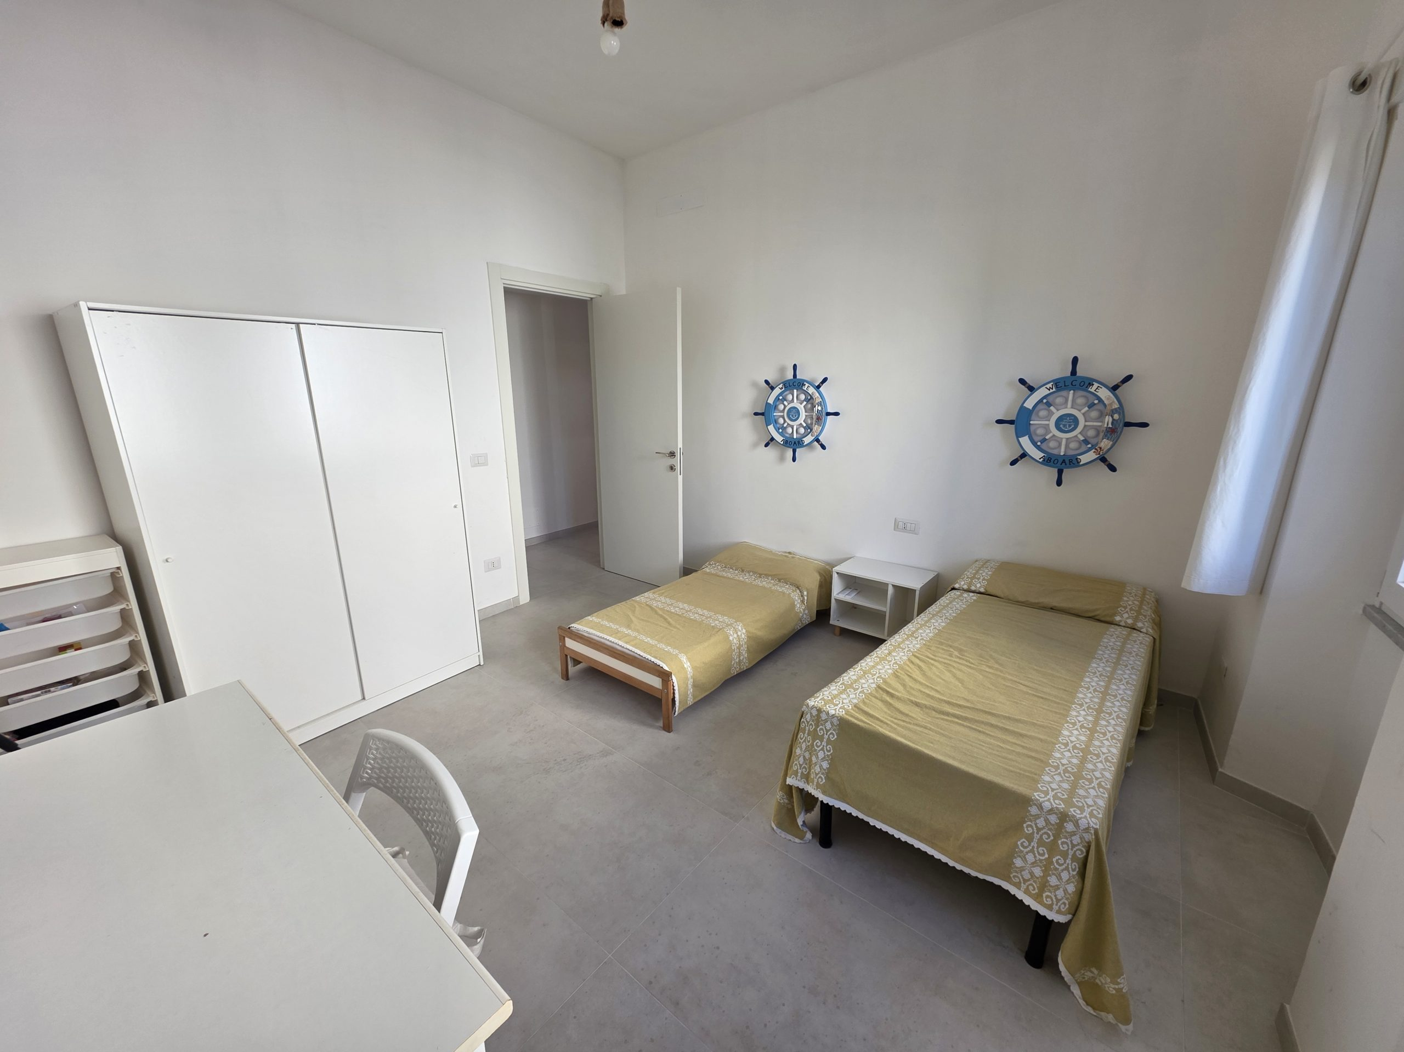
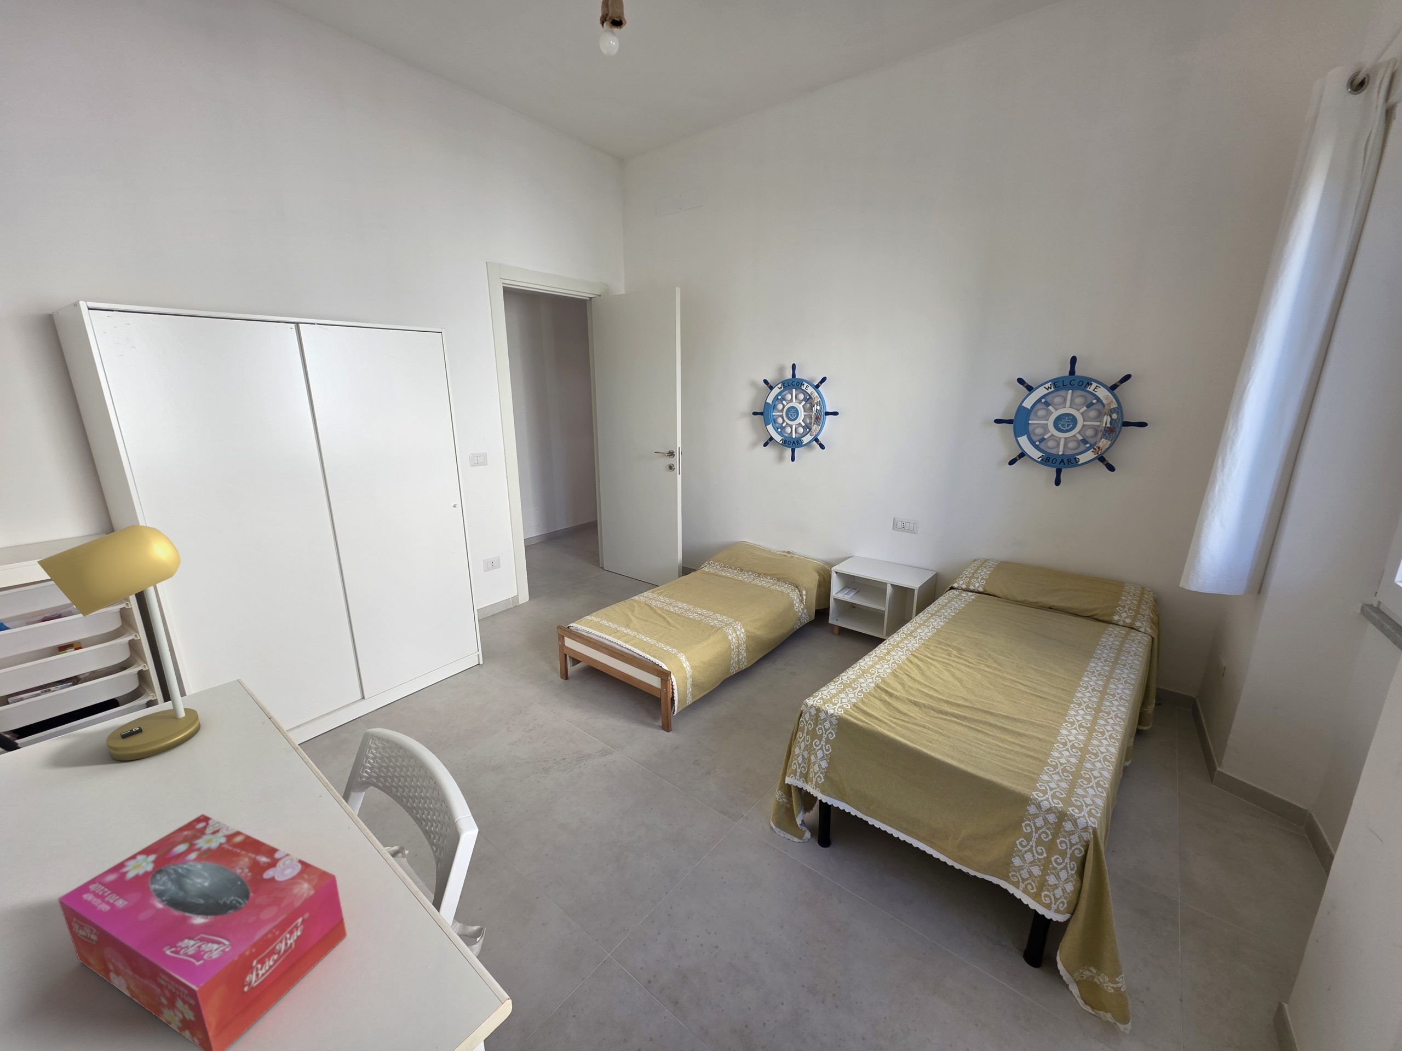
+ desk lamp (155, 635)
+ tissue box (209, 917)
